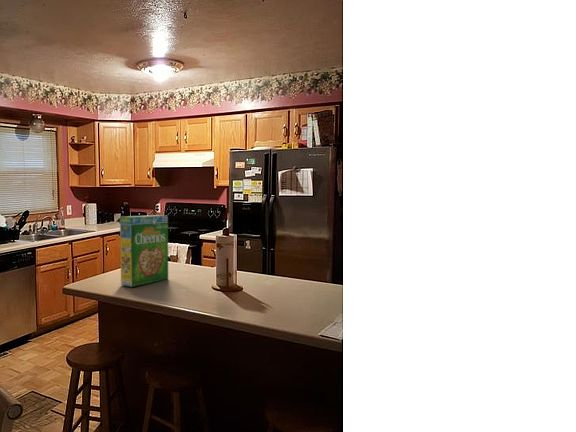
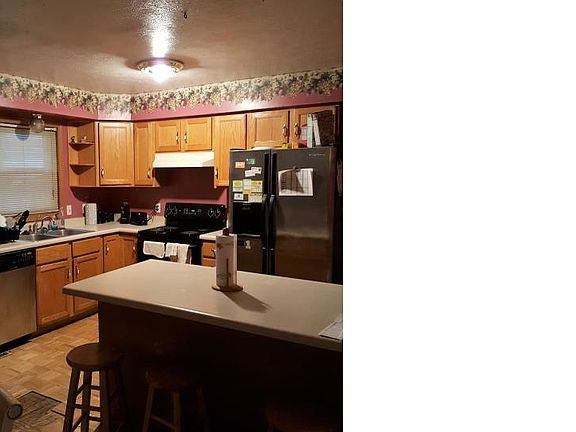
- cereal box (145, 249)
